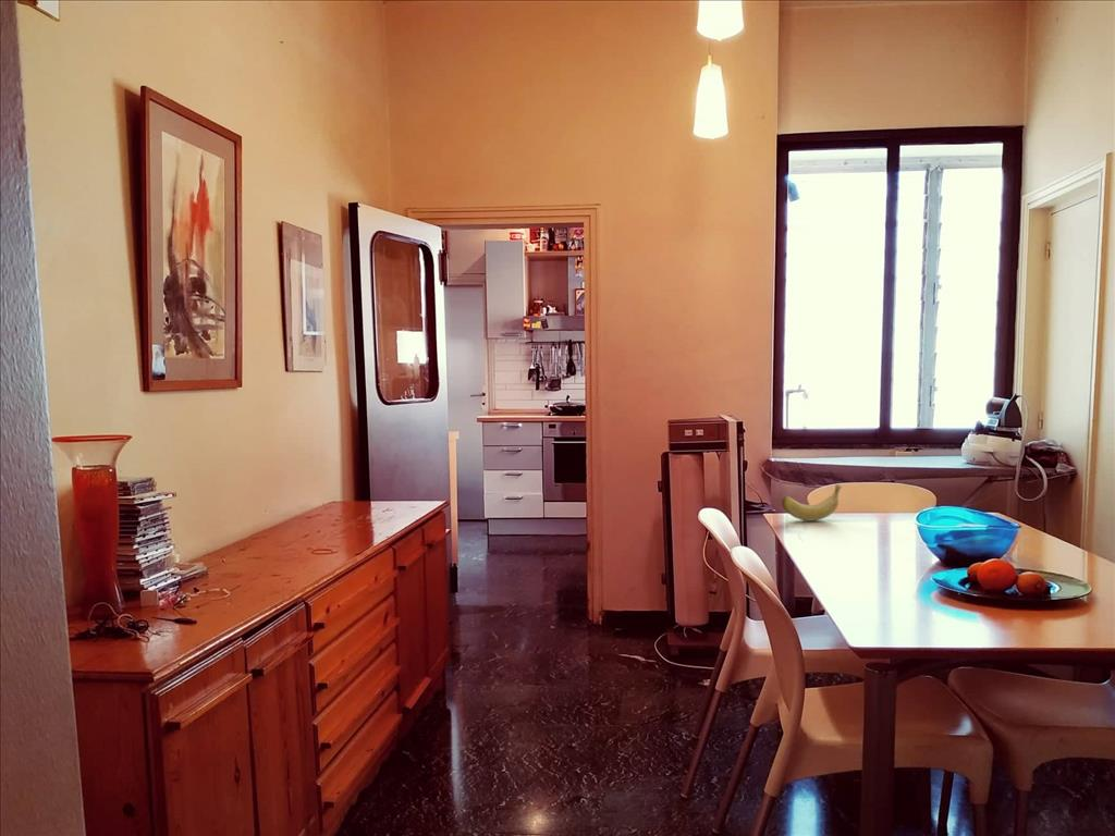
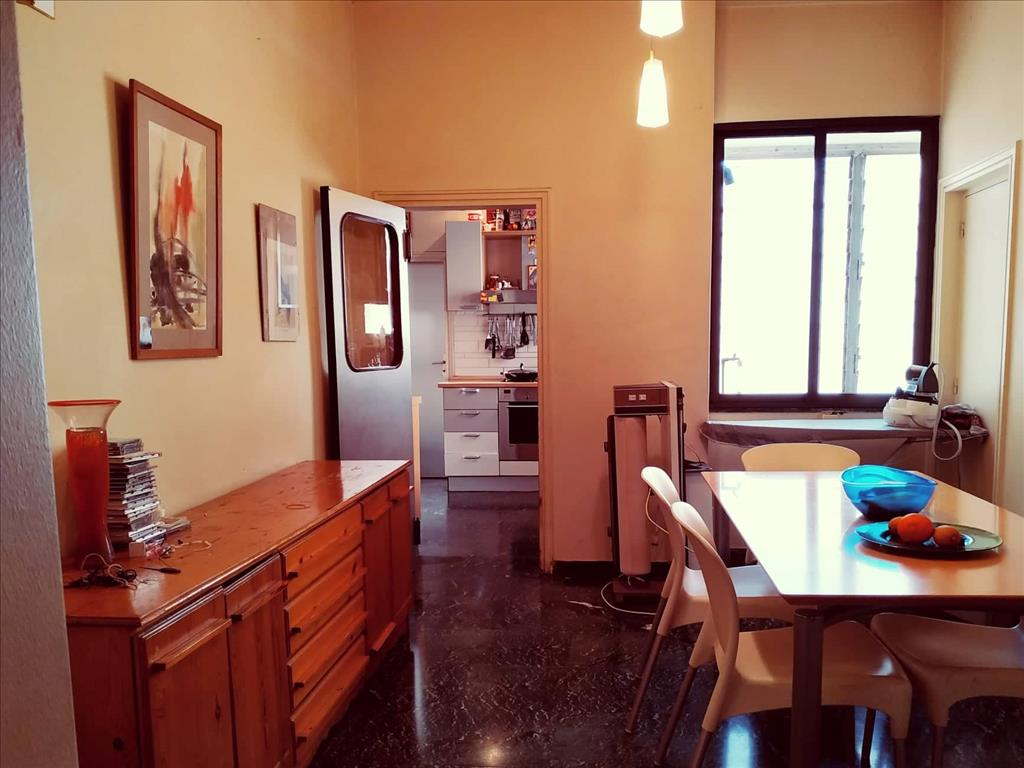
- banana (811, 505)
